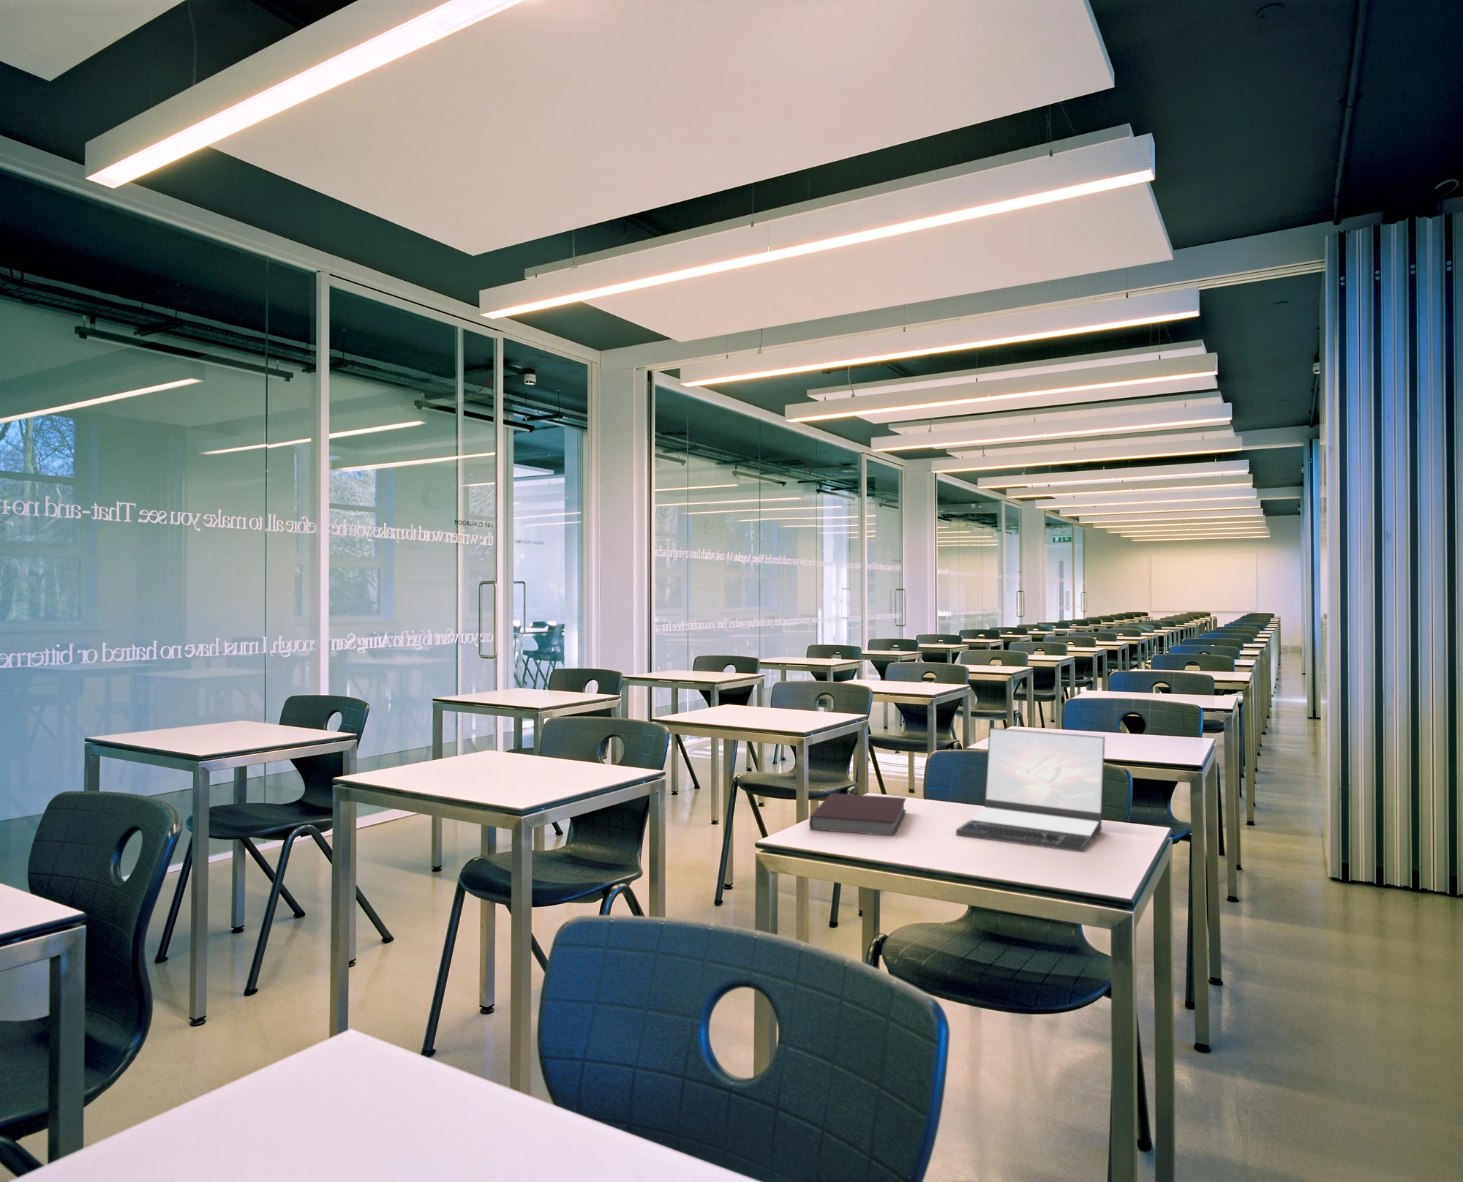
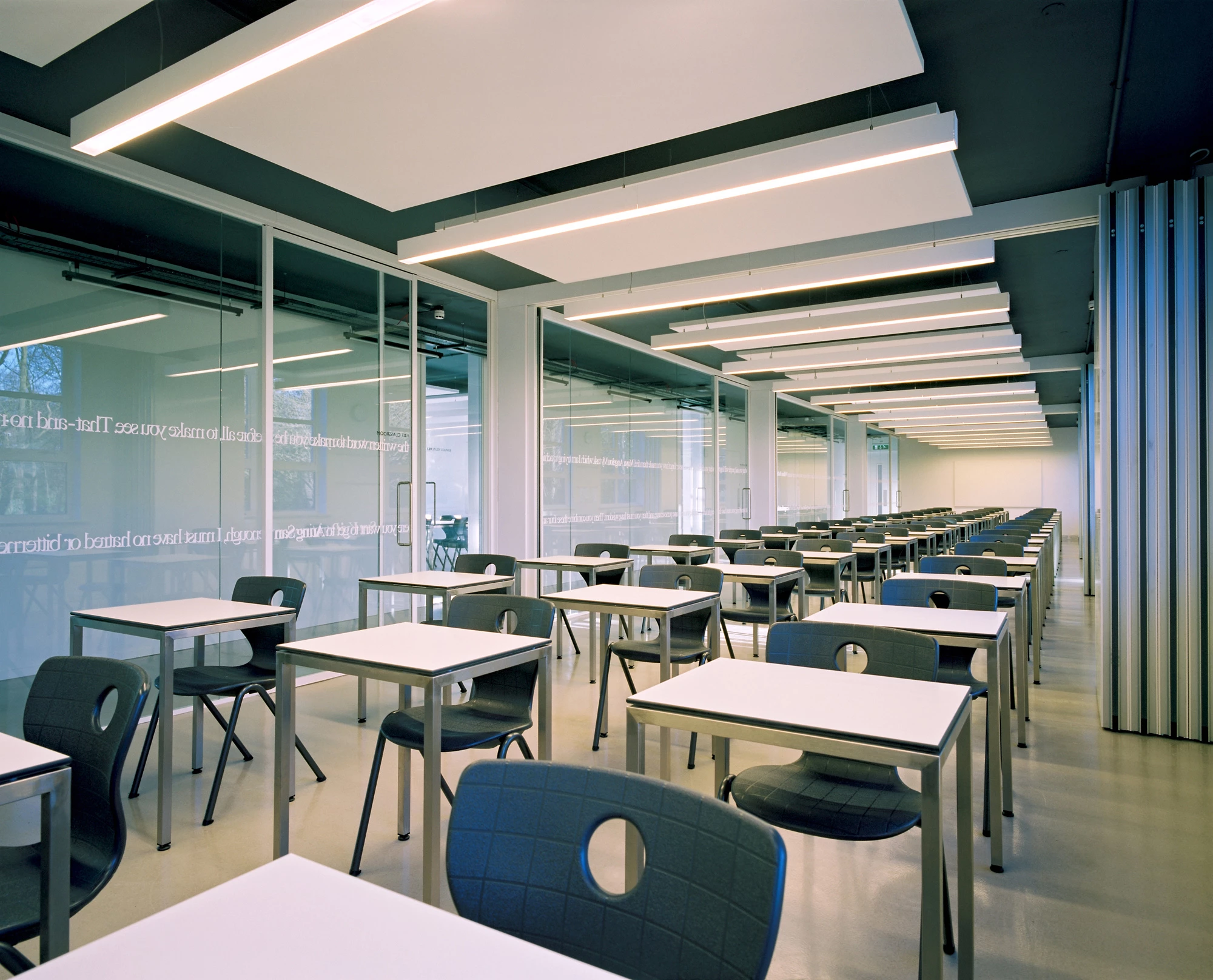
- laptop (1031, 785)
- notebook (860, 813)
